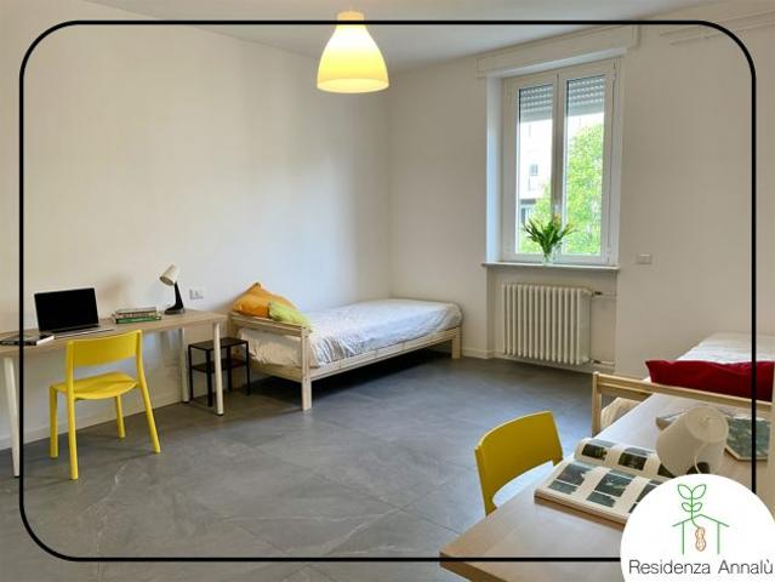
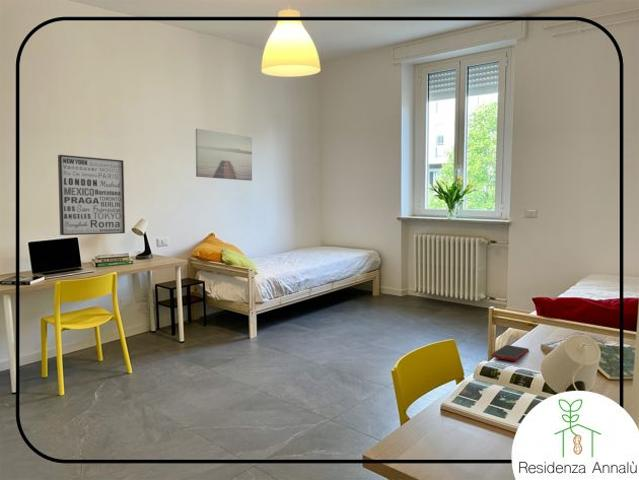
+ wall art (93, 196)
+ wall art (225, 156)
+ cell phone (510, 352)
